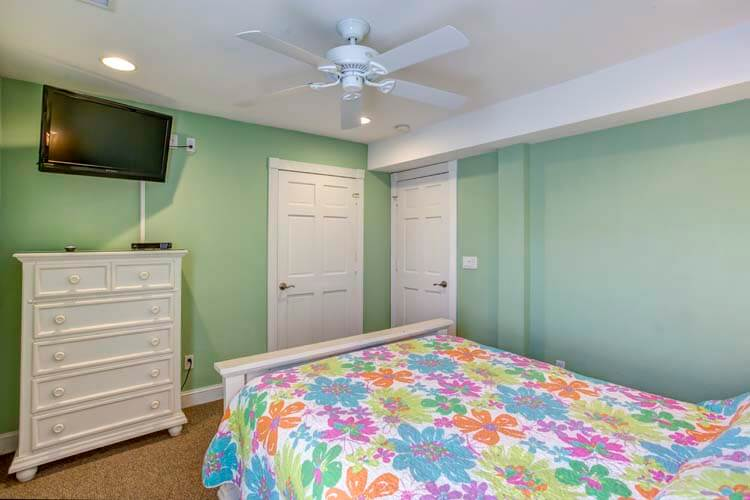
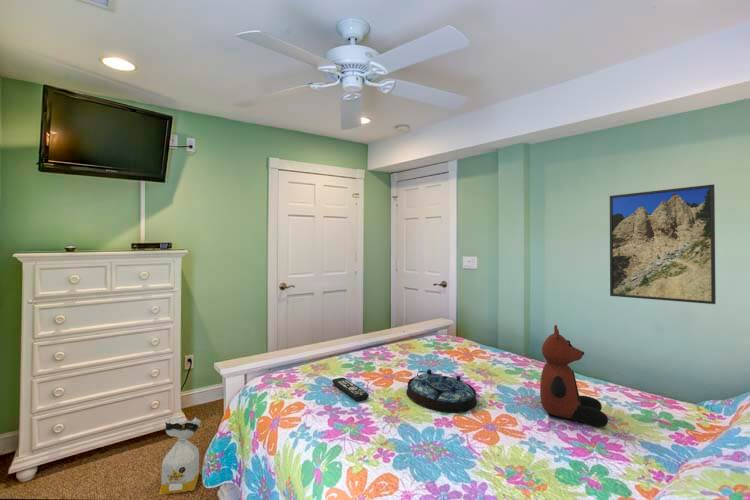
+ remote control (349, 388)
+ serving tray (440, 386)
+ bag (180, 449)
+ teddy bear (571, 371)
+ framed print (657, 245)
